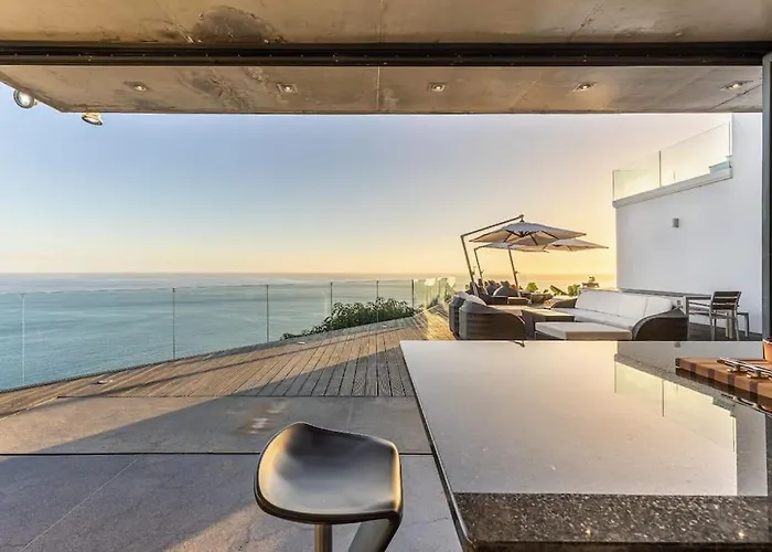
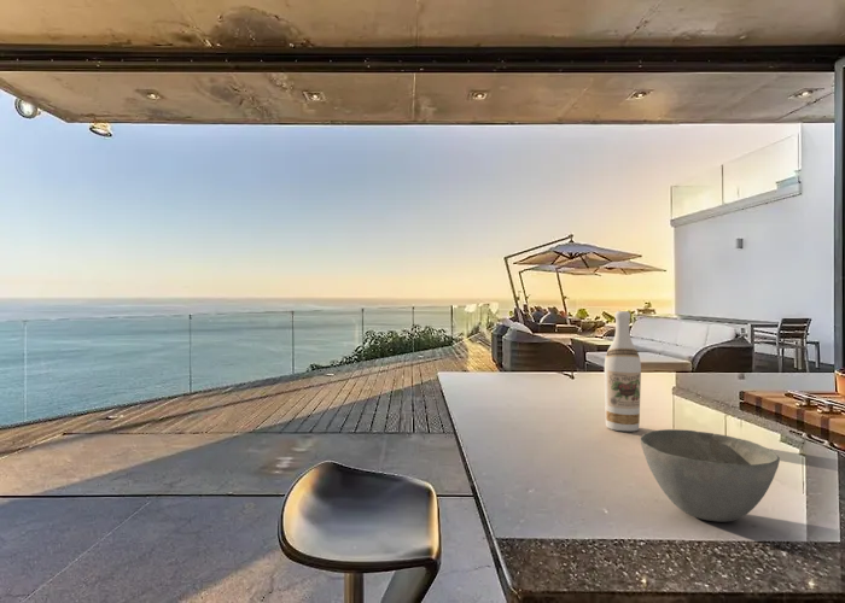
+ wine bottle (622, 369)
+ bowl (704, 478)
